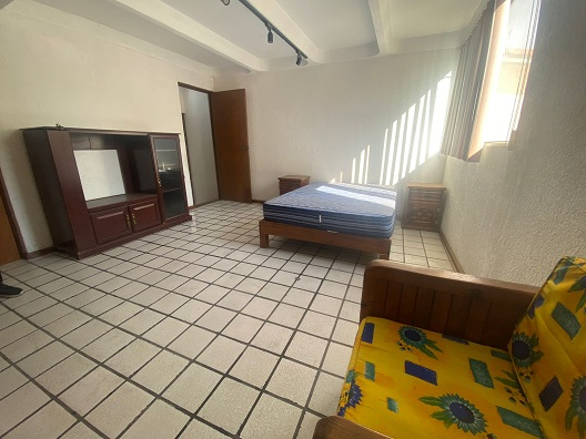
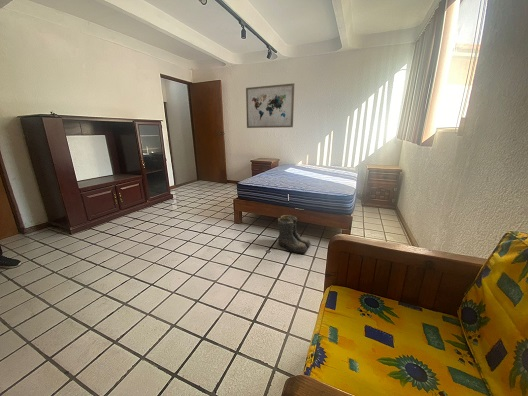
+ boots (294, 233)
+ wall art (269, 107)
